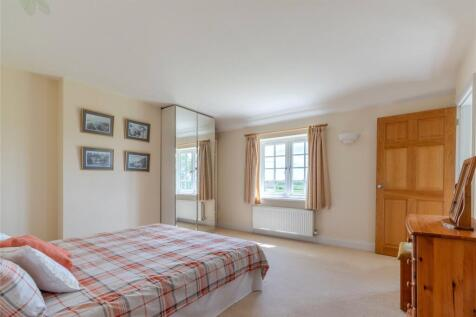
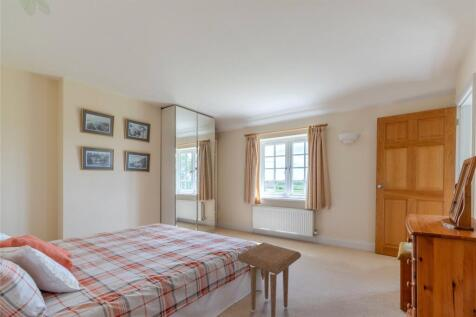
+ side table (268, 280)
